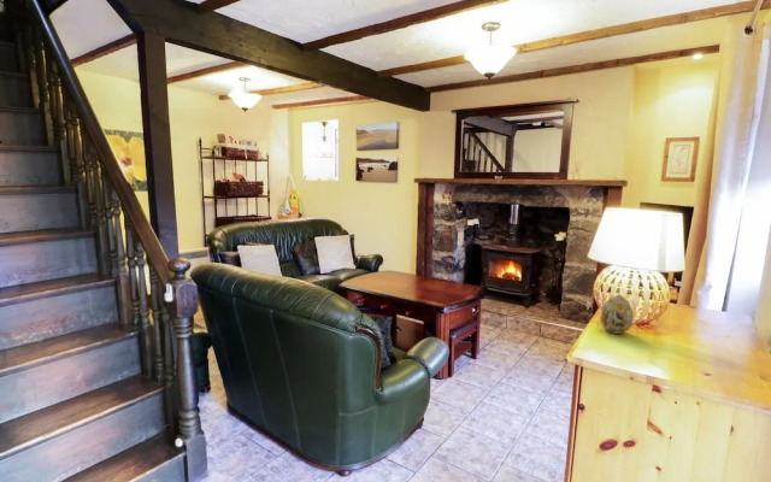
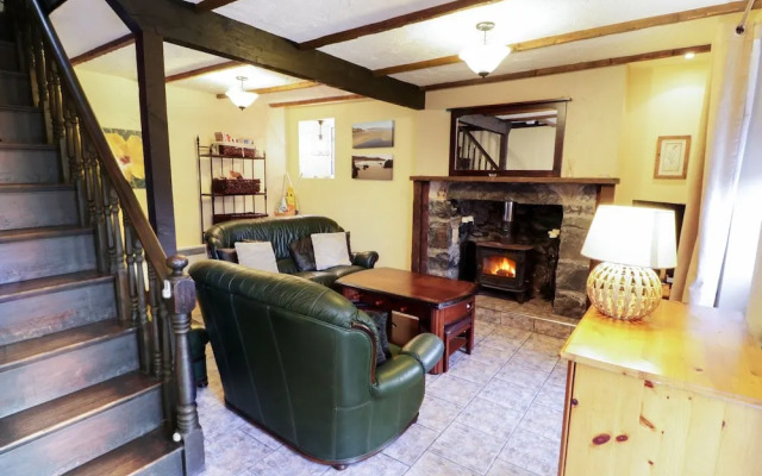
- decorative egg (617, 313)
